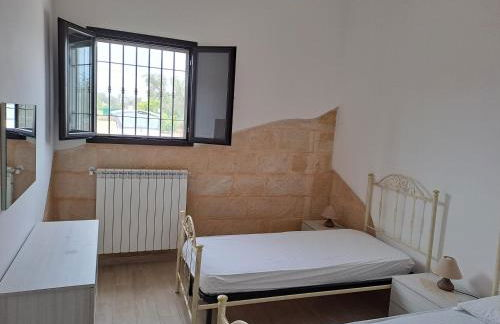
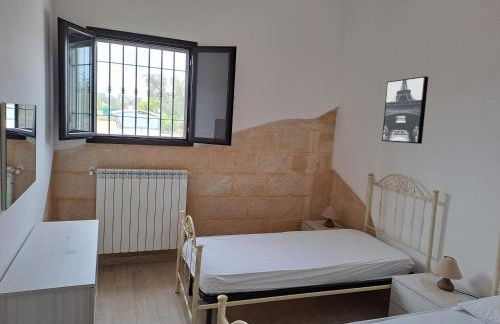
+ wall art (403, 111)
